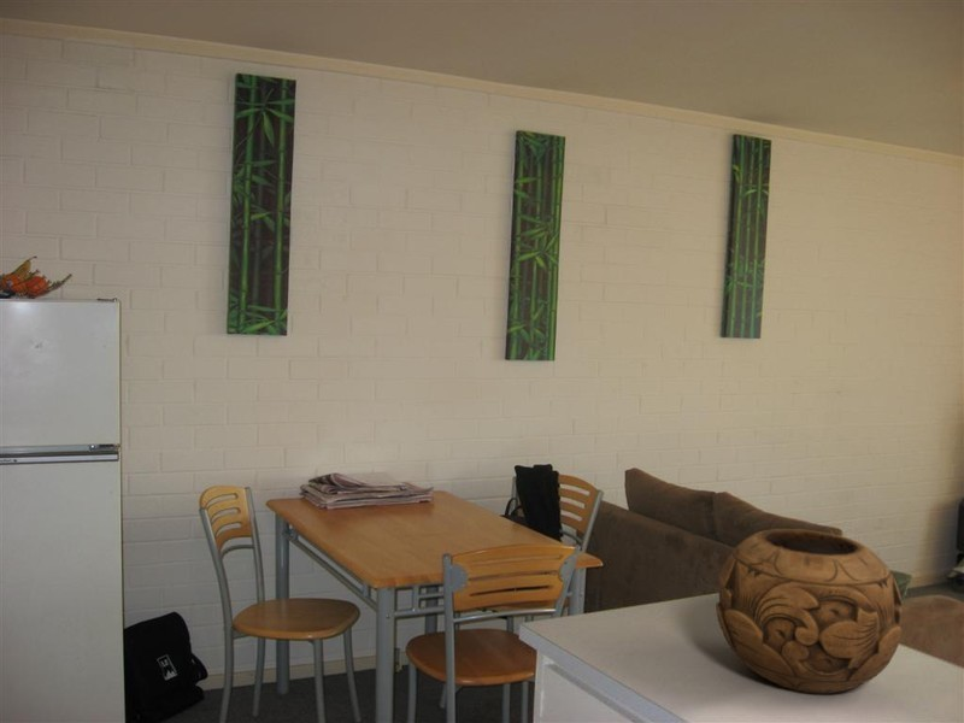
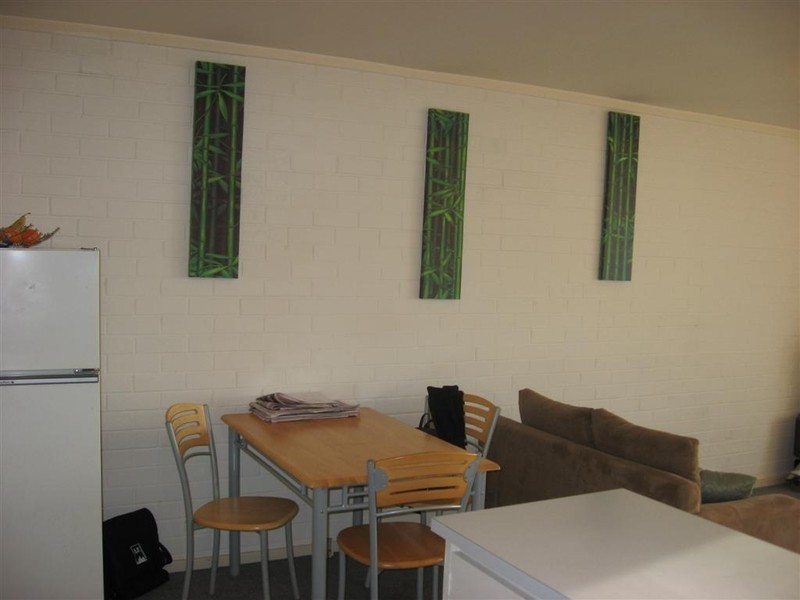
- decorative bowl (806, 607)
